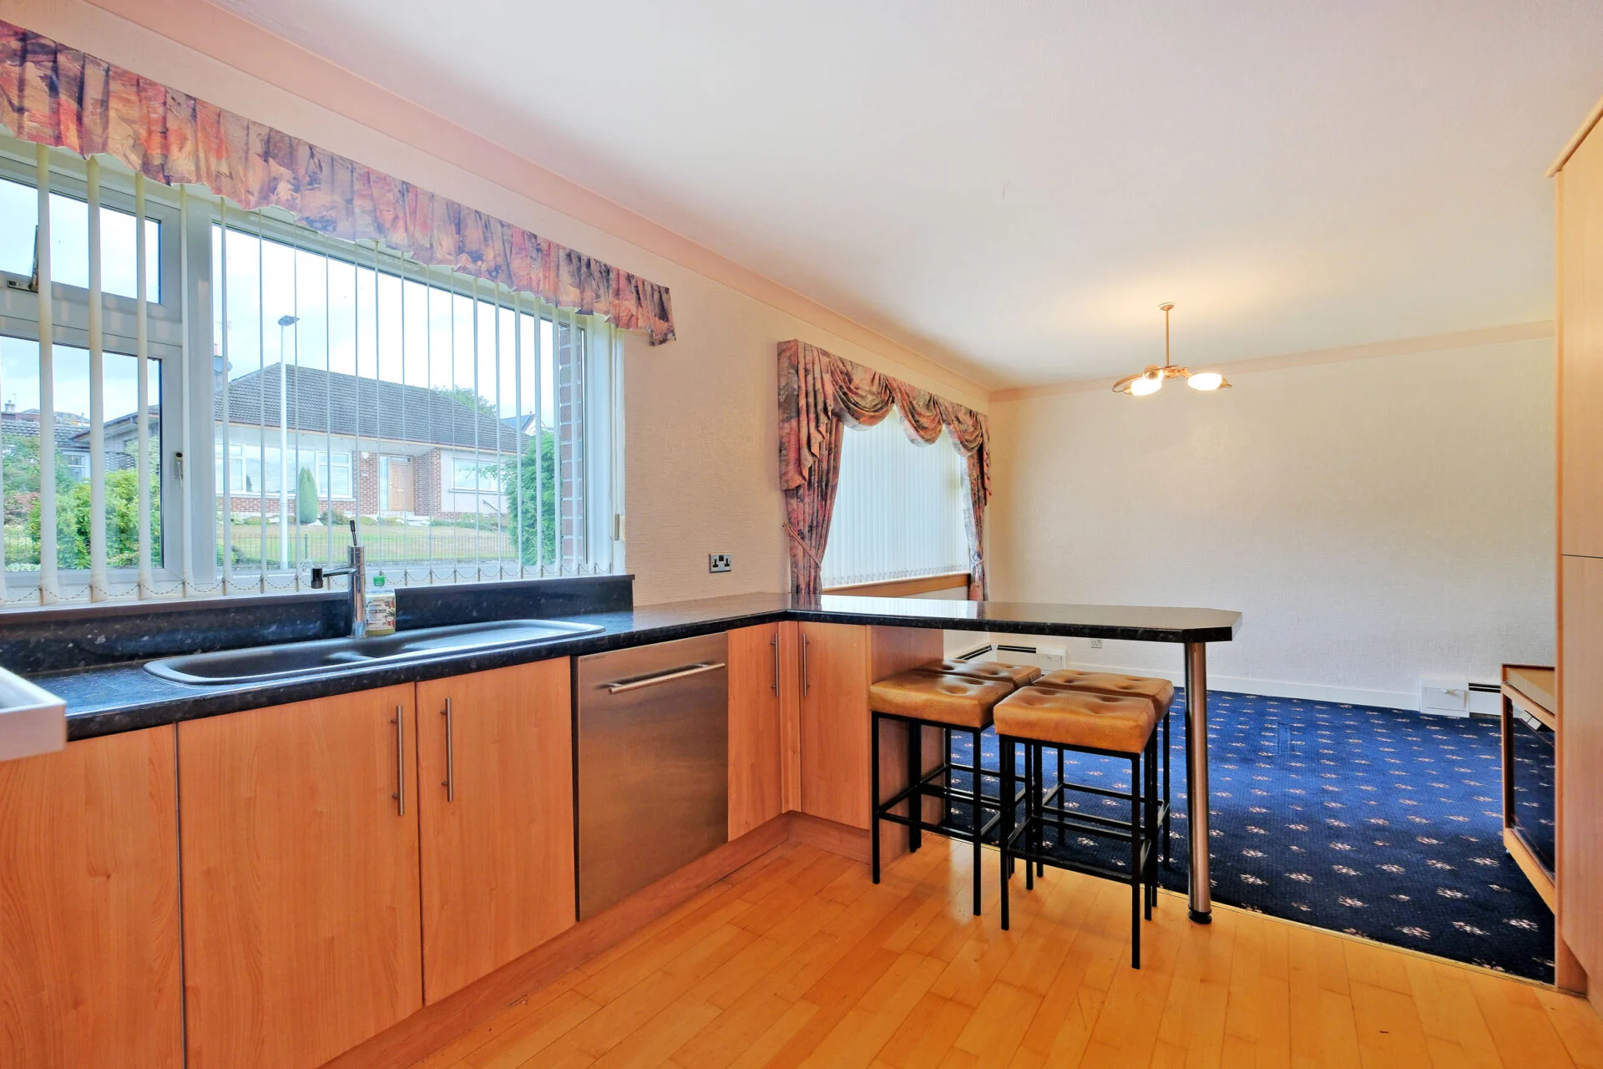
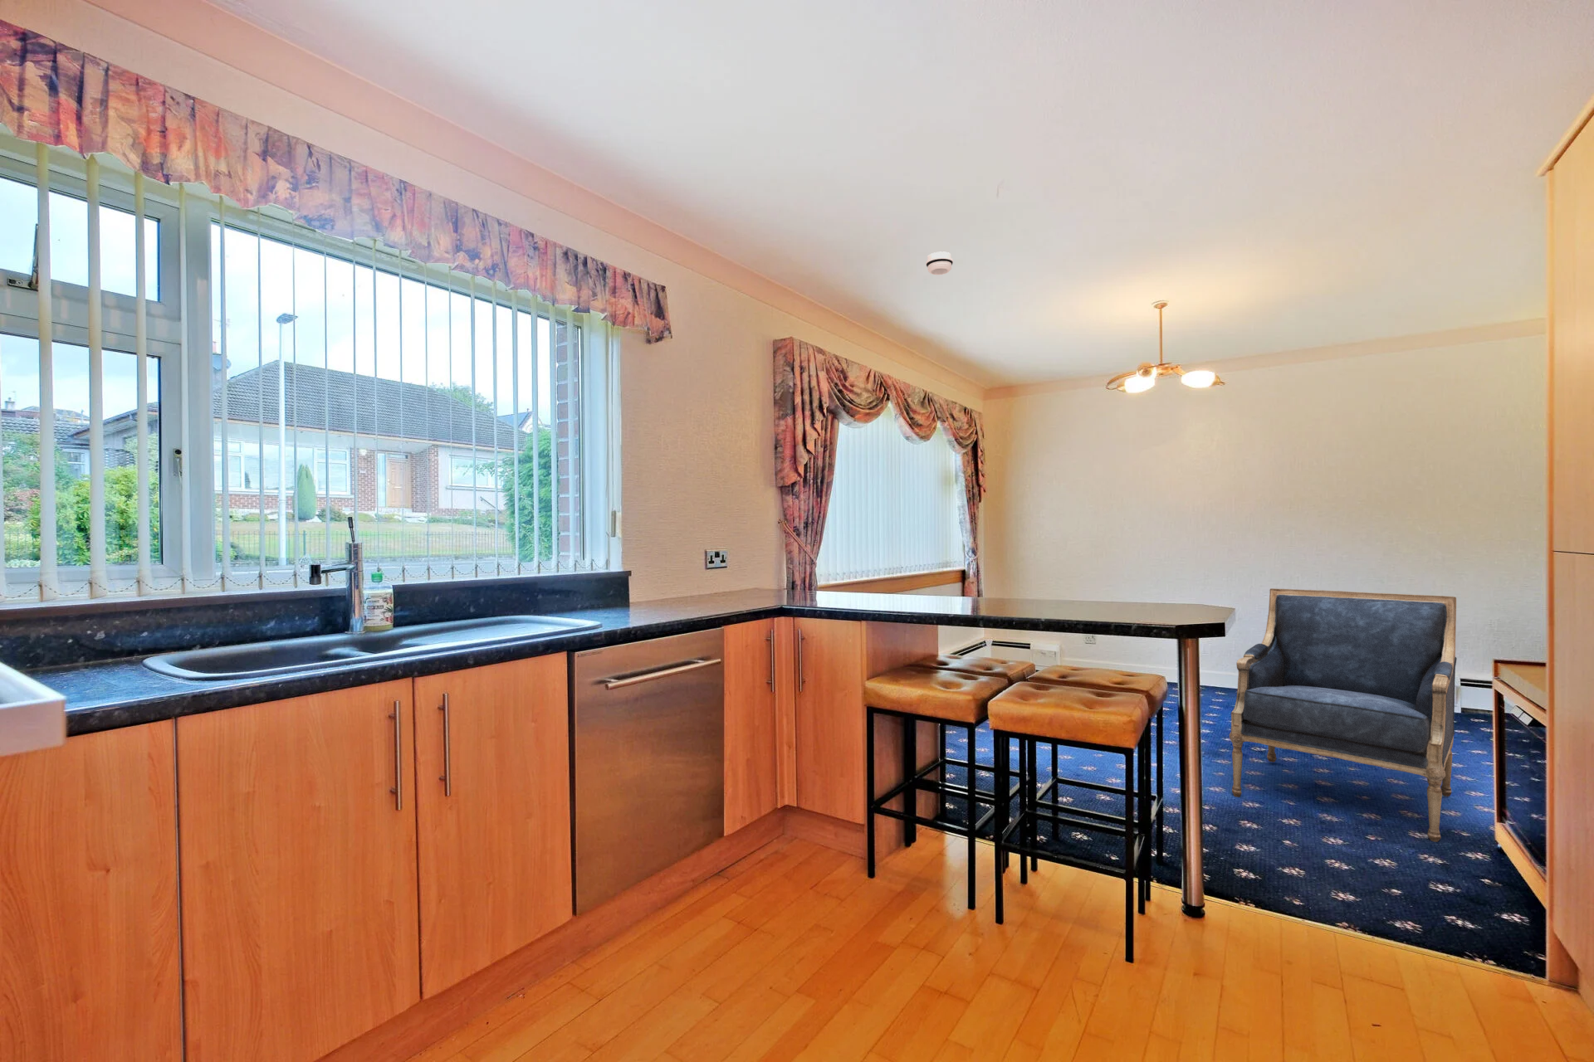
+ smoke detector (939, 263)
+ armchair (1341, 696)
